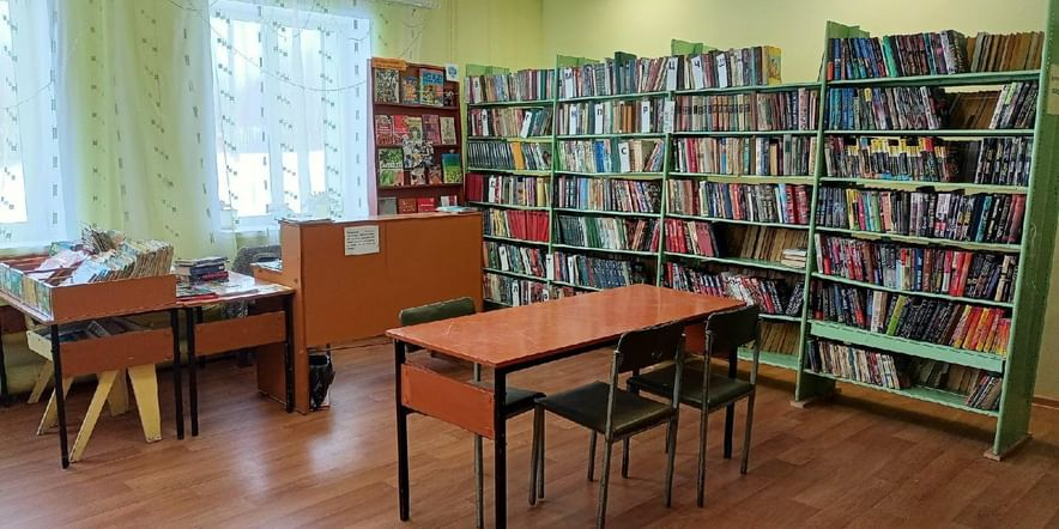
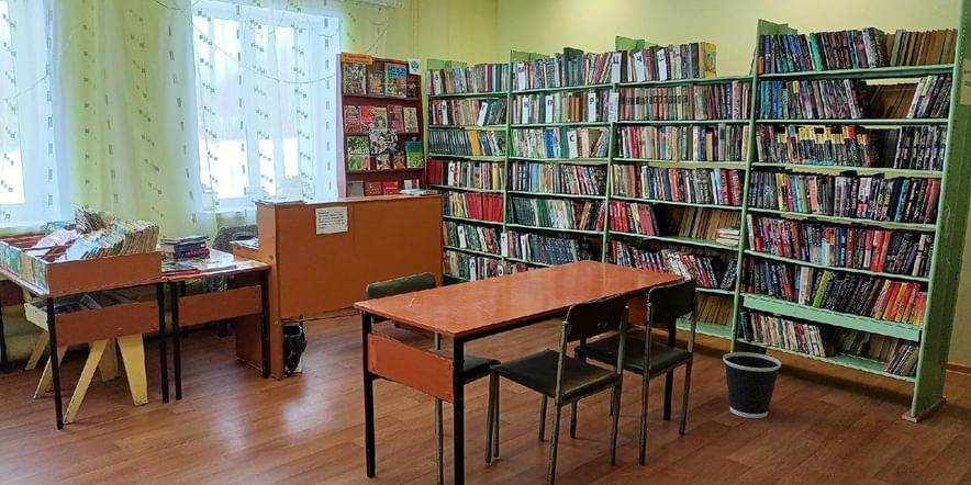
+ wastebasket (749, 385)
